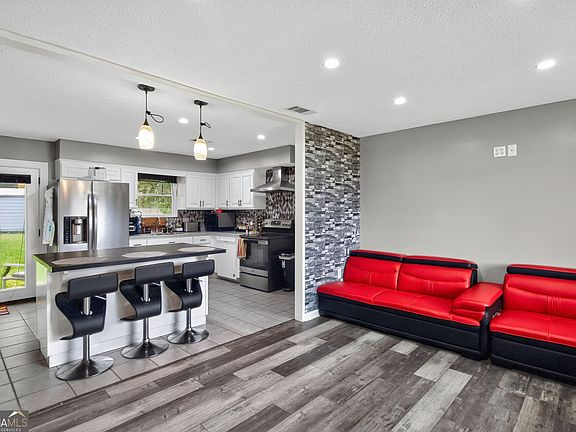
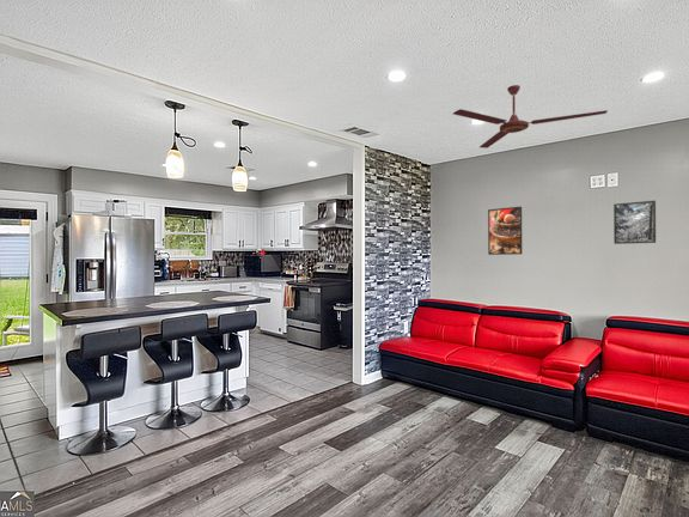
+ ceiling fan (533, 120)
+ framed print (504, 231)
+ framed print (634, 223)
